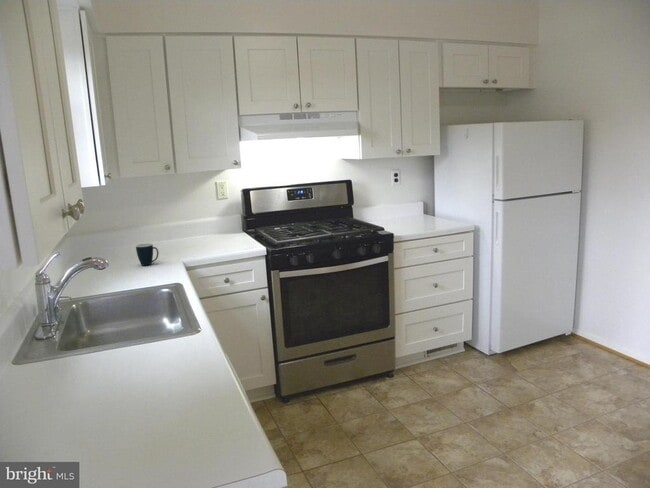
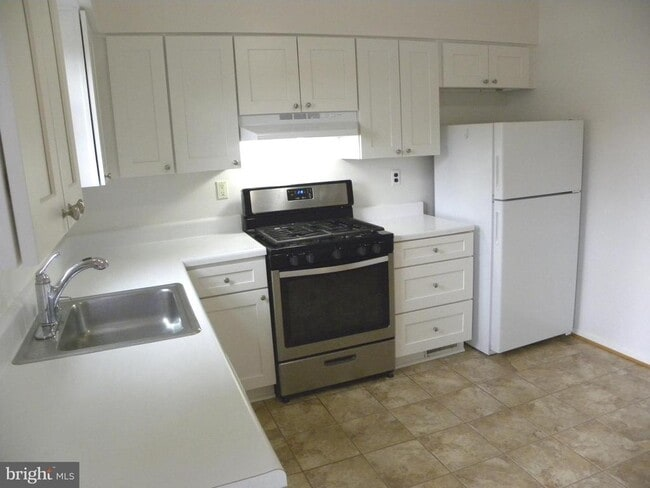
- mug (148, 254)
